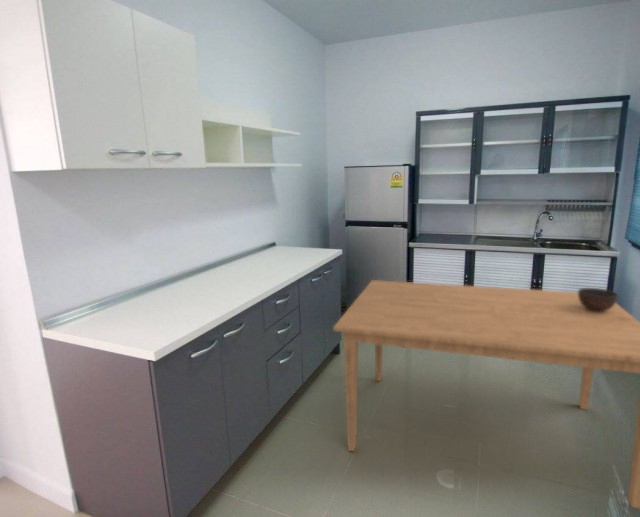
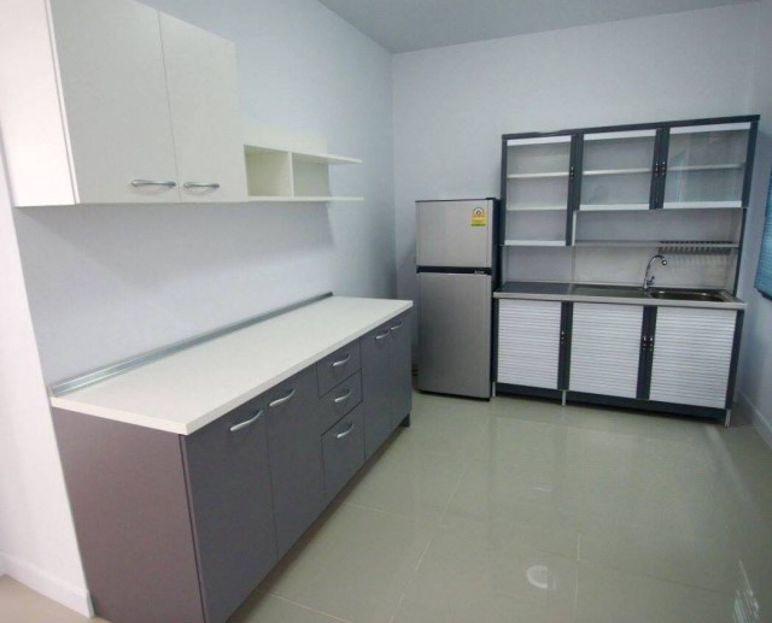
- bowl (596, 300)
- dining table (478, 355)
